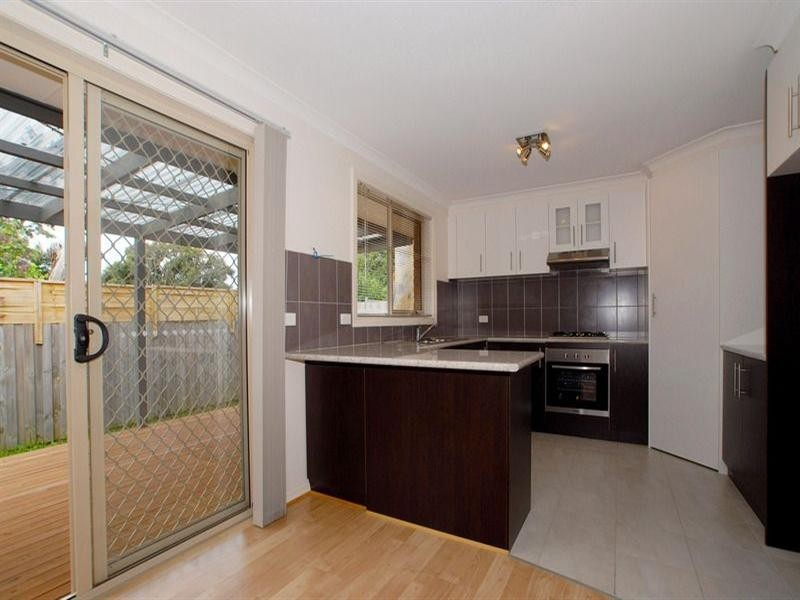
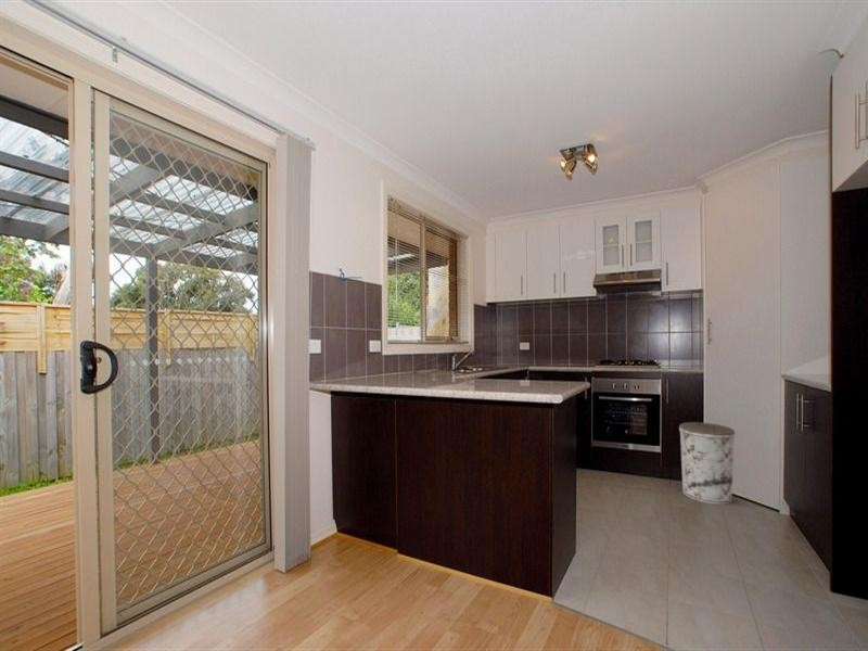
+ trash can (706, 460)
